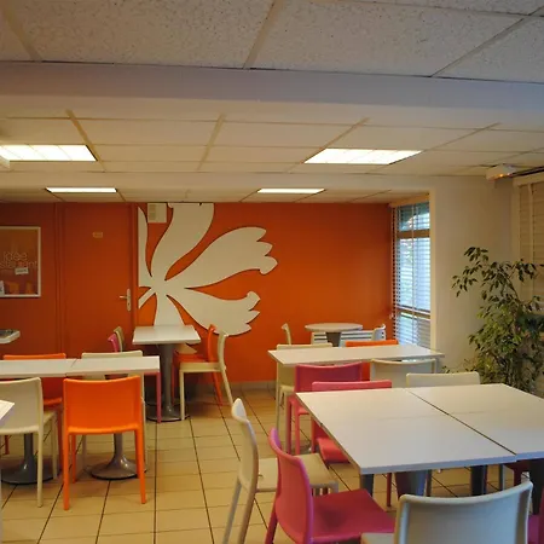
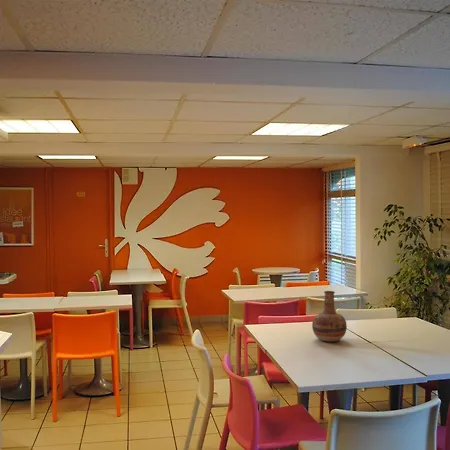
+ vase (329, 315)
